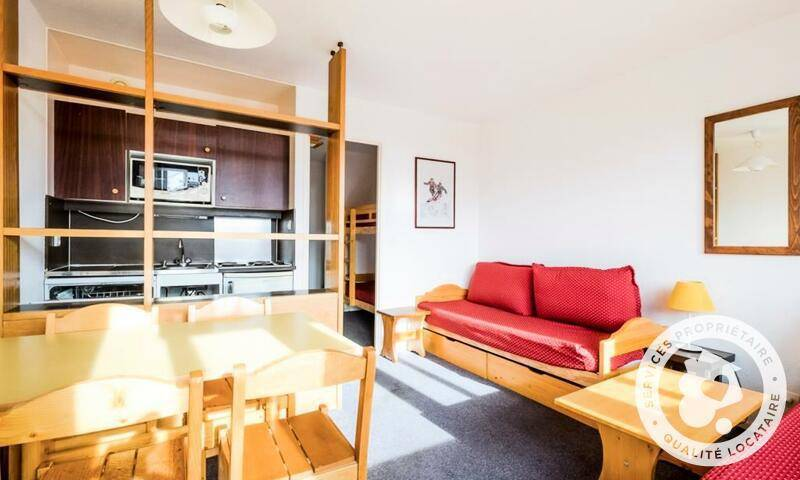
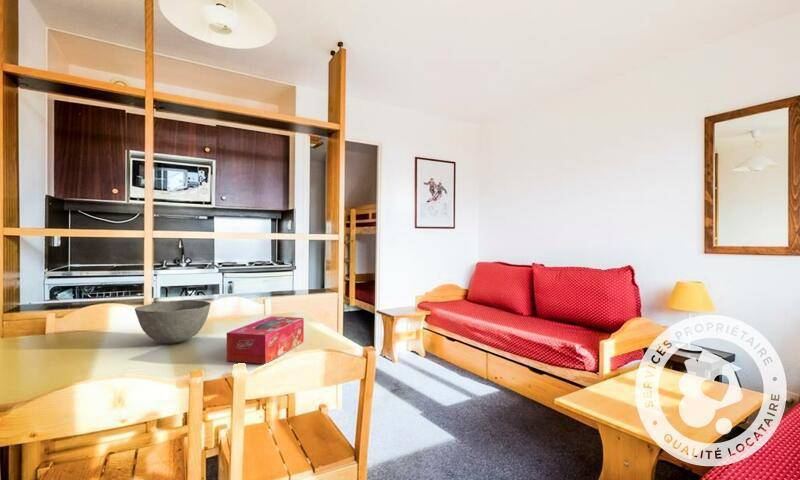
+ tissue box (268, 337)
+ bowl (174, 323)
